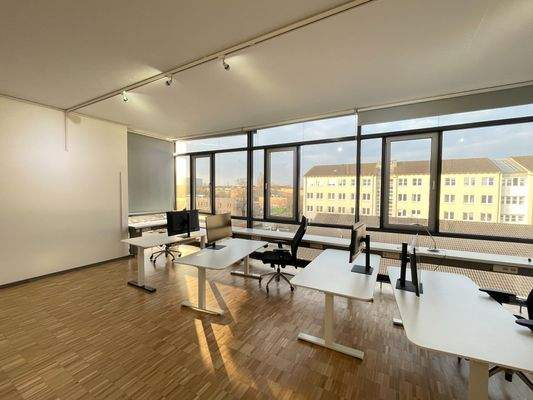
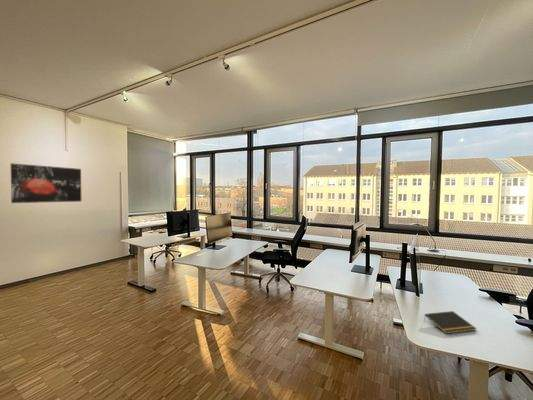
+ wall art (49, 184)
+ notepad (449, 321)
